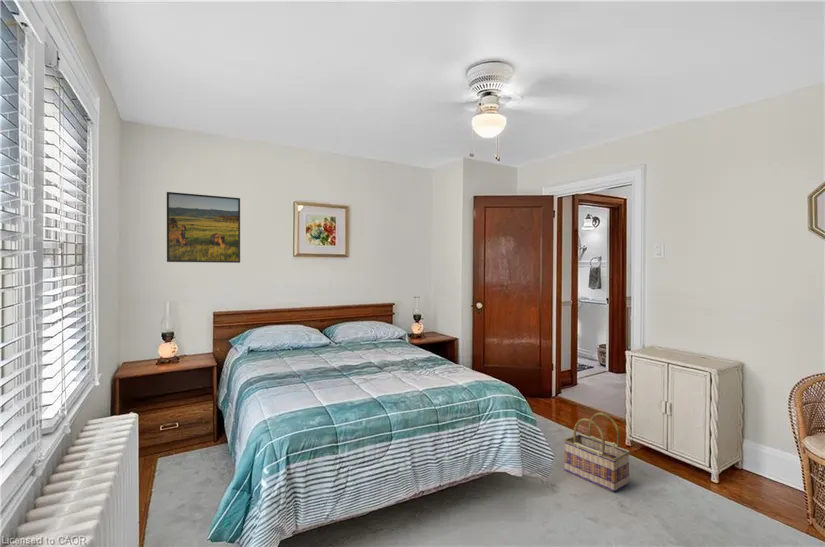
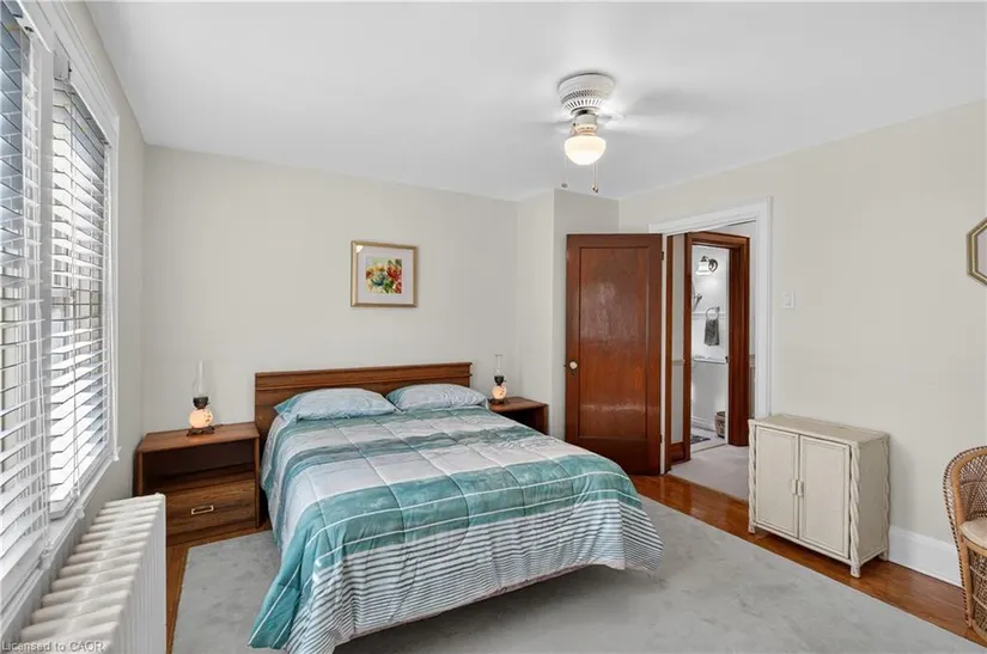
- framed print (204, 228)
- basket (595, 446)
